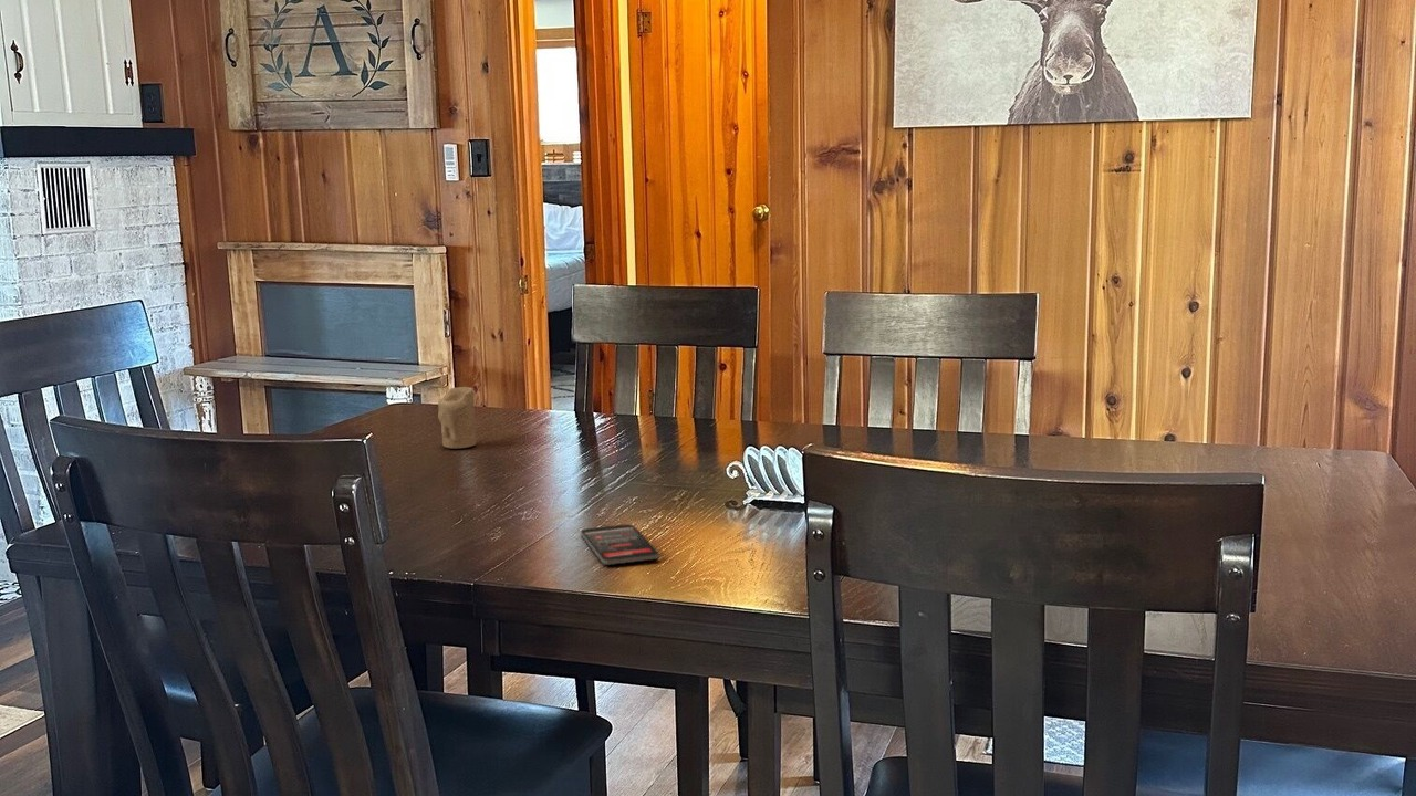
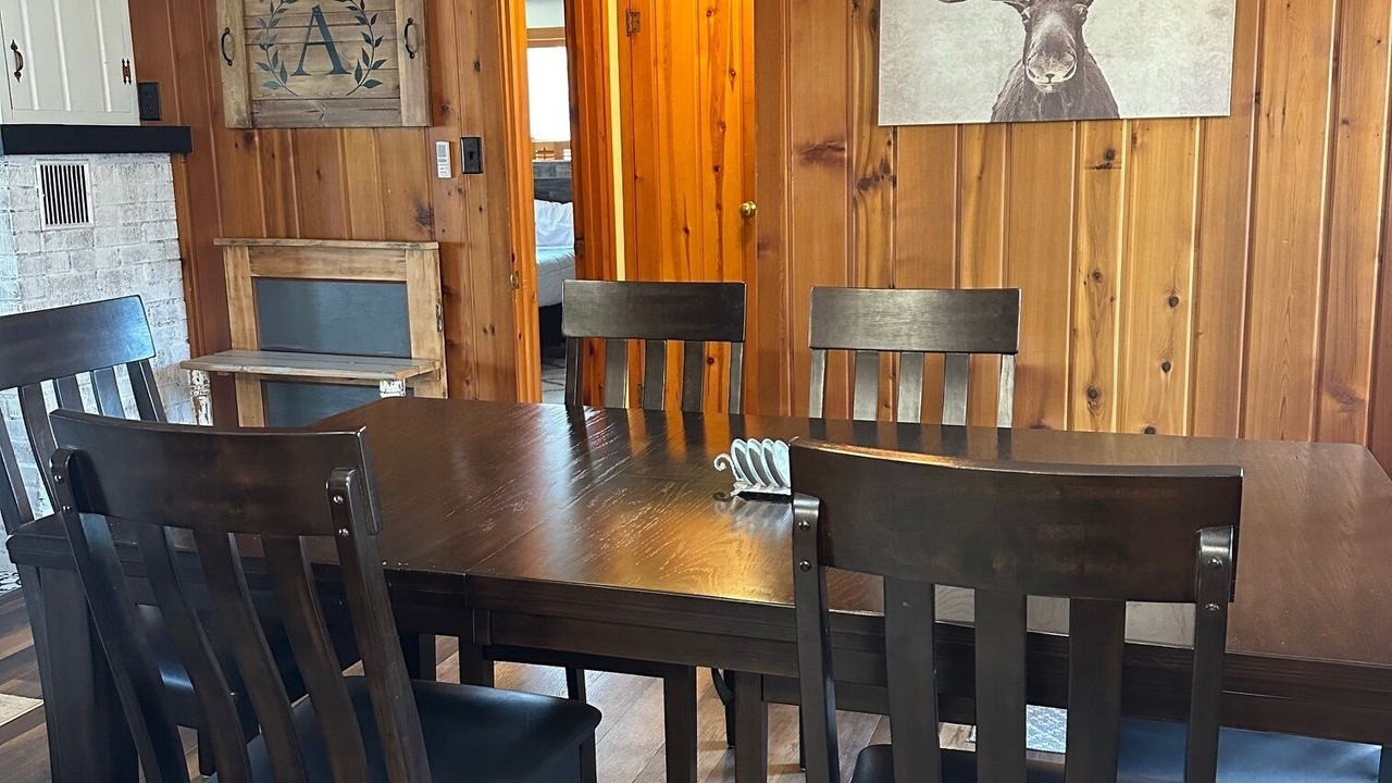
- candle (456, 418)
- smartphone (618, 544)
